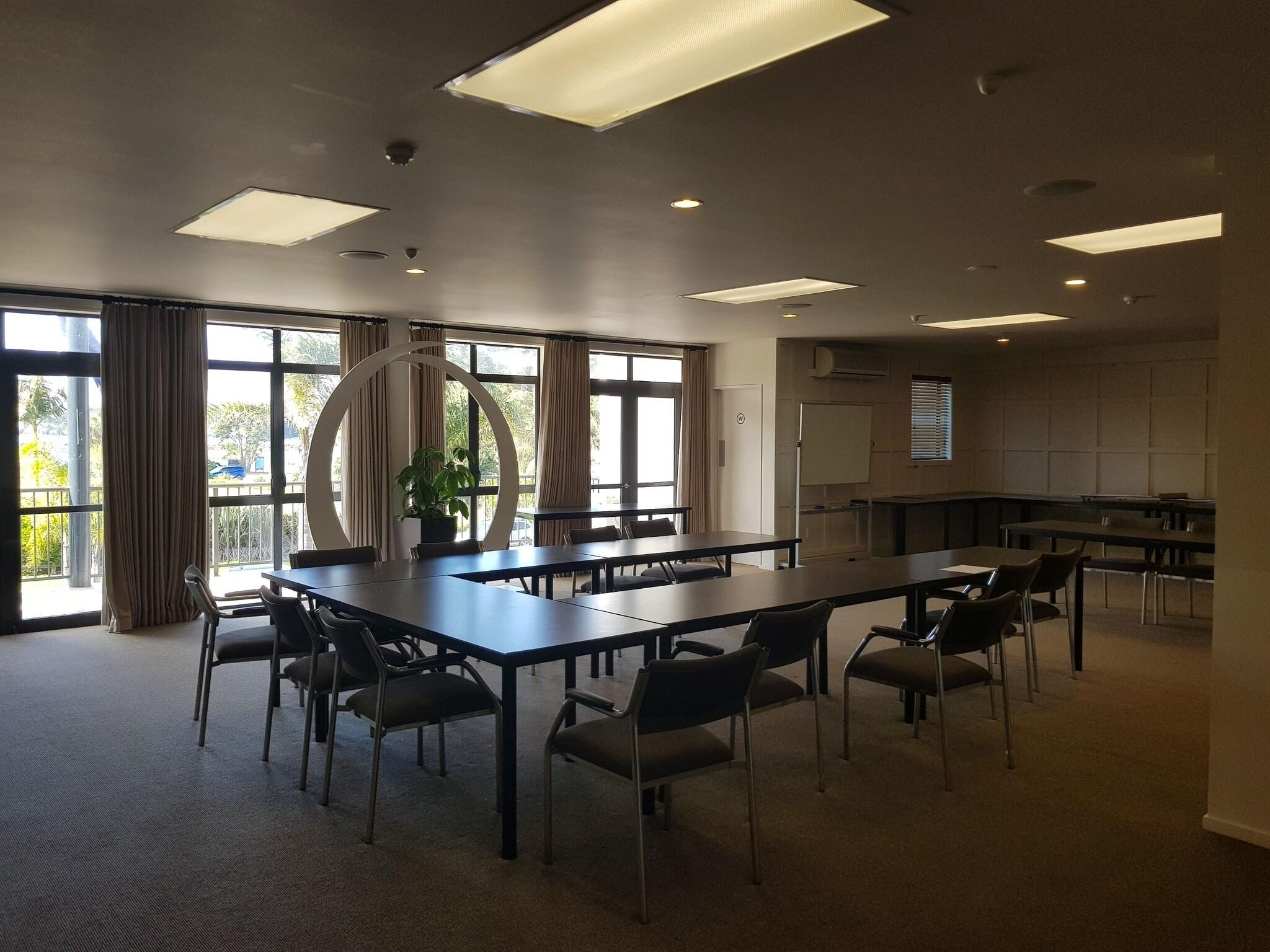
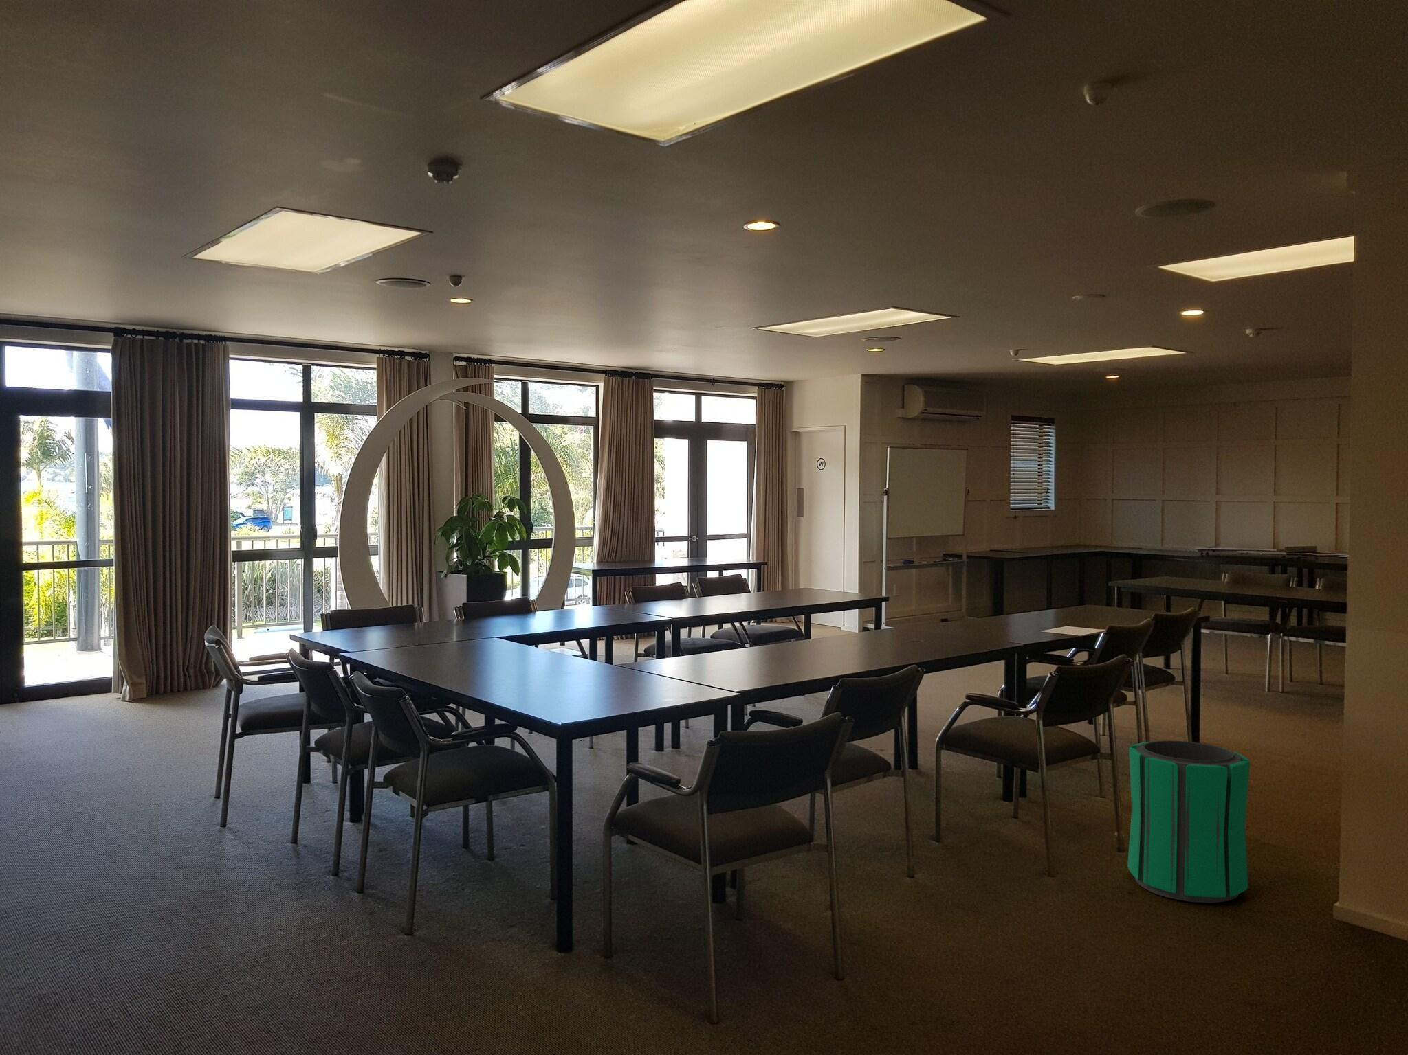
+ trash can (1186, 818)
